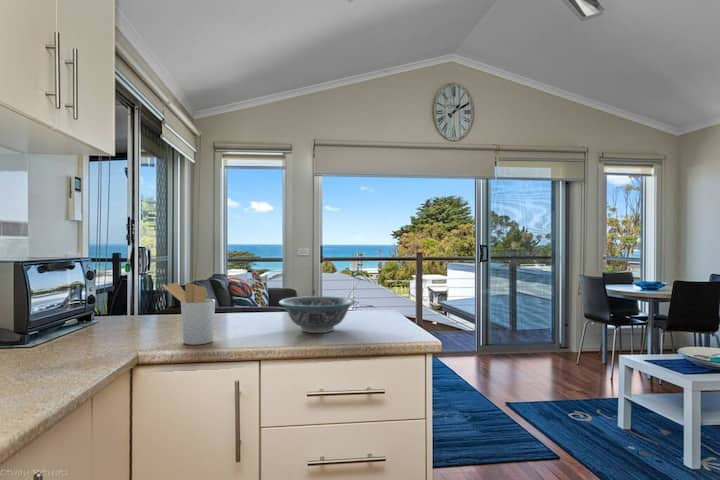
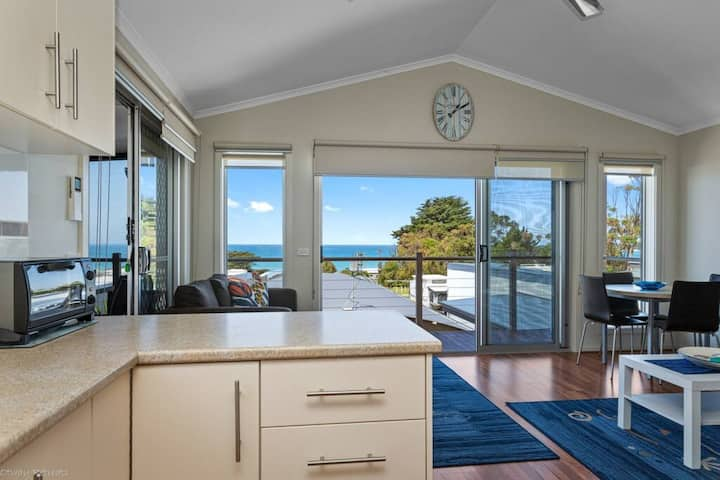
- utensil holder (189, 311)
- bowl (317, 315)
